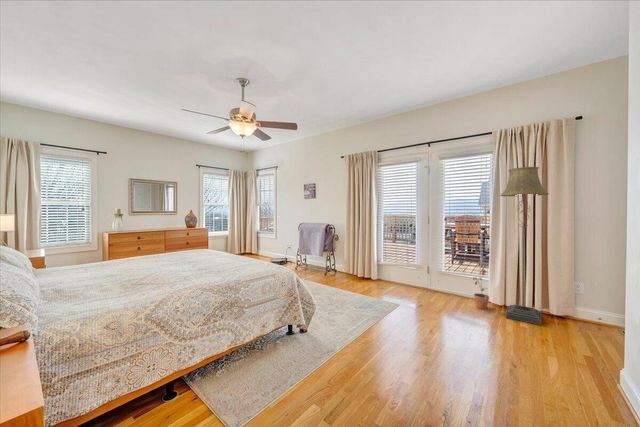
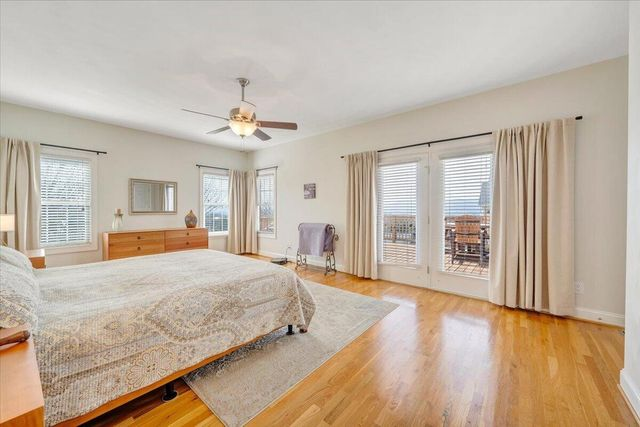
- potted plant (481, 288)
- floor lamp (523, 242)
